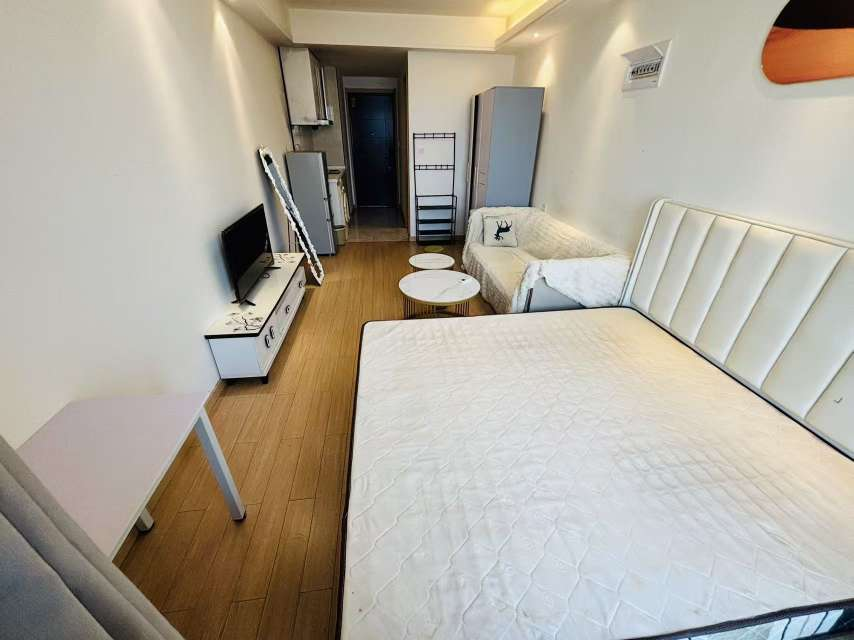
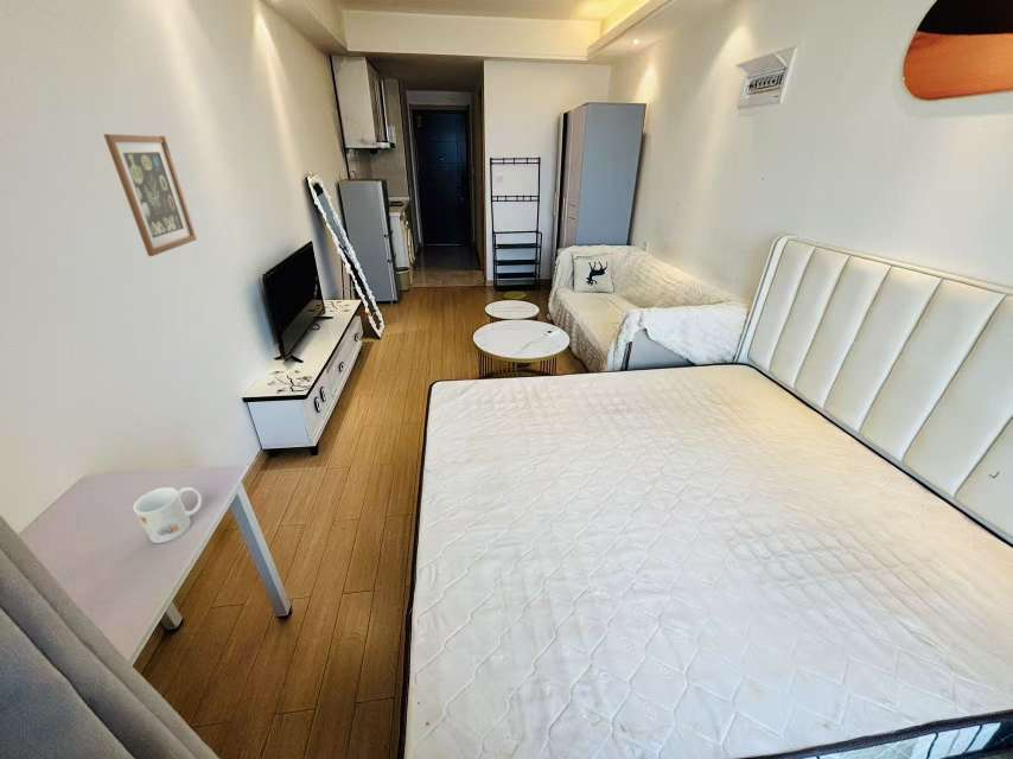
+ wall art (157, 193)
+ mug (172, 509)
